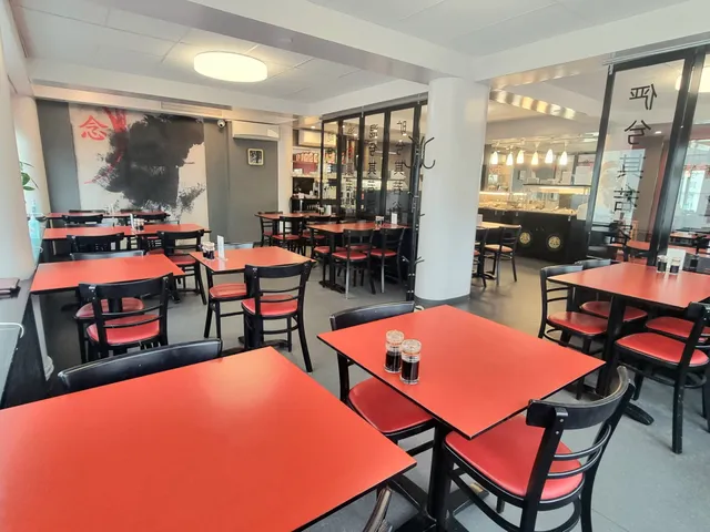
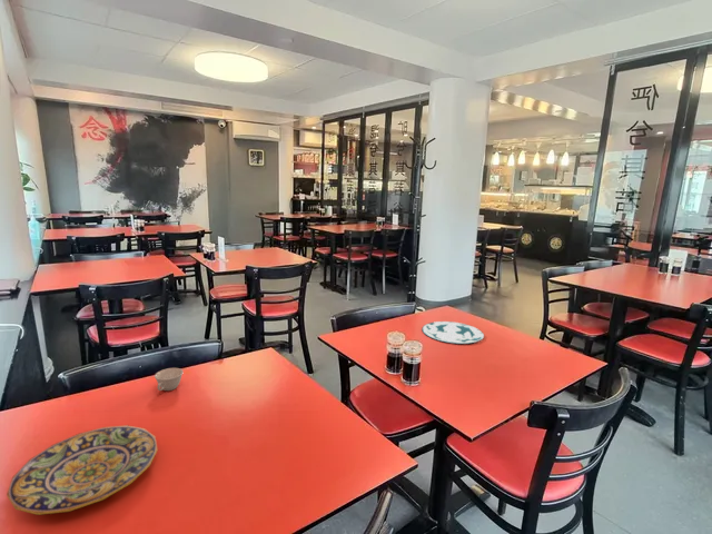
+ plate (452, 328)
+ plate (89, 467)
+ teacup (167, 382)
